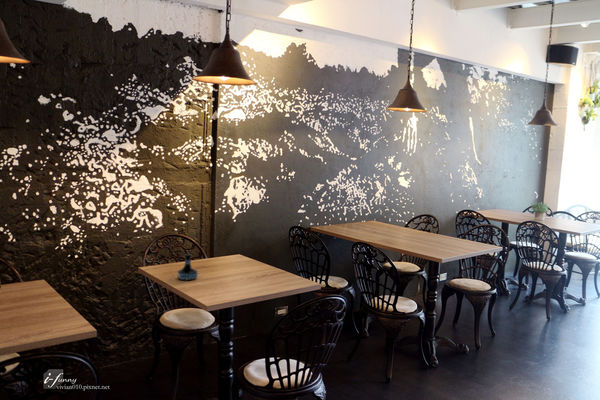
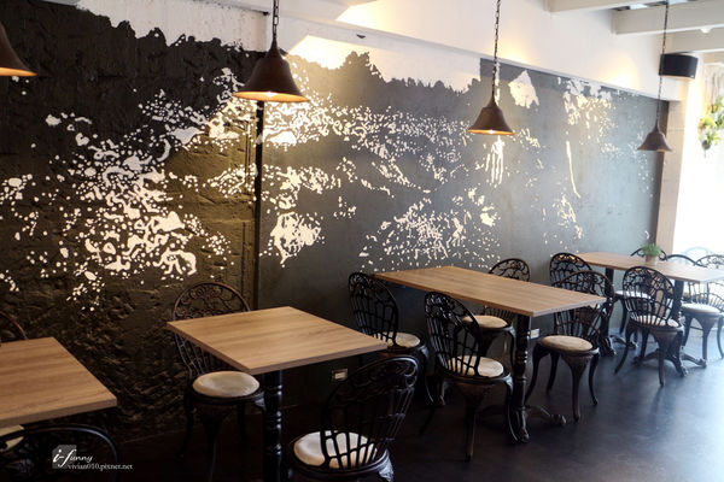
- tequila bottle (187, 266)
